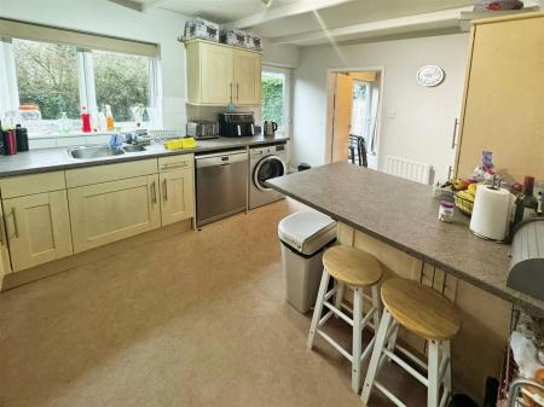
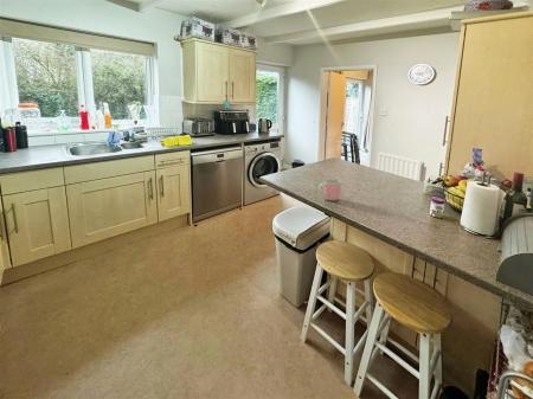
+ cup (328, 189)
